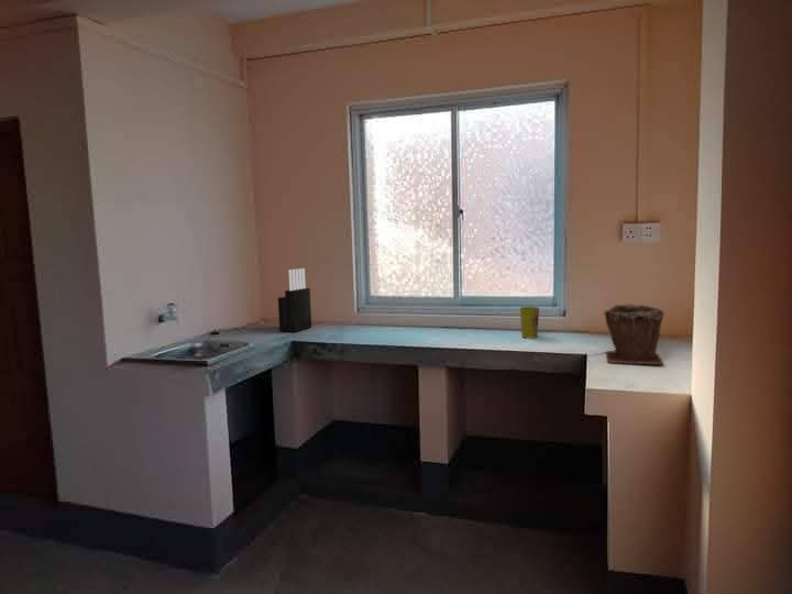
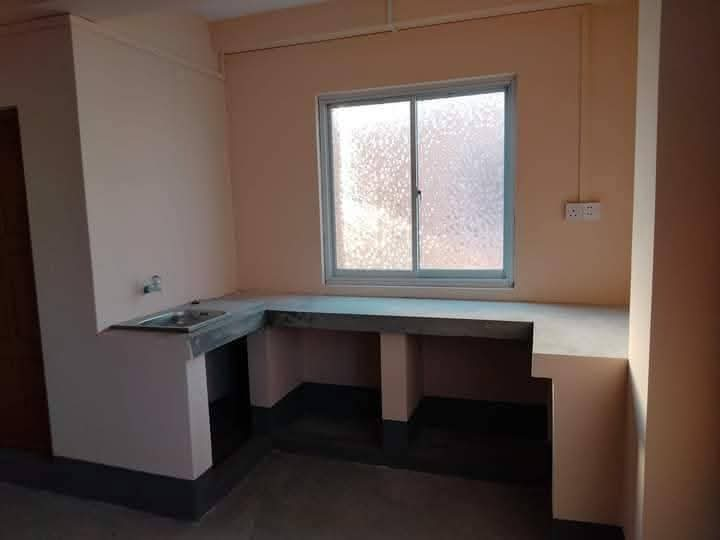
- plant pot (632, 332)
- cup (529, 322)
- knife block (293, 299)
